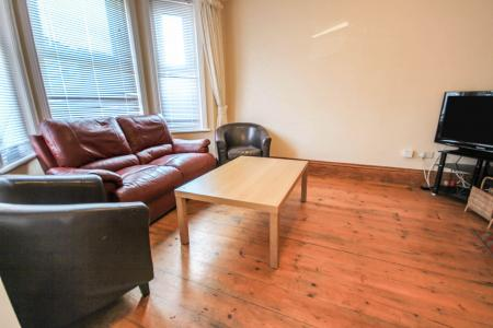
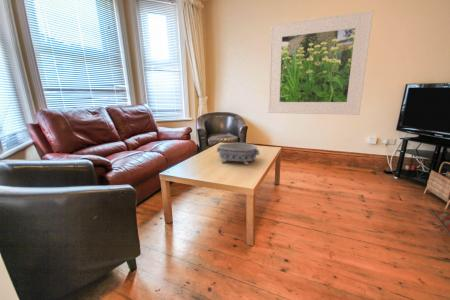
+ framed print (313, 68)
+ decorative bowl (237, 153)
